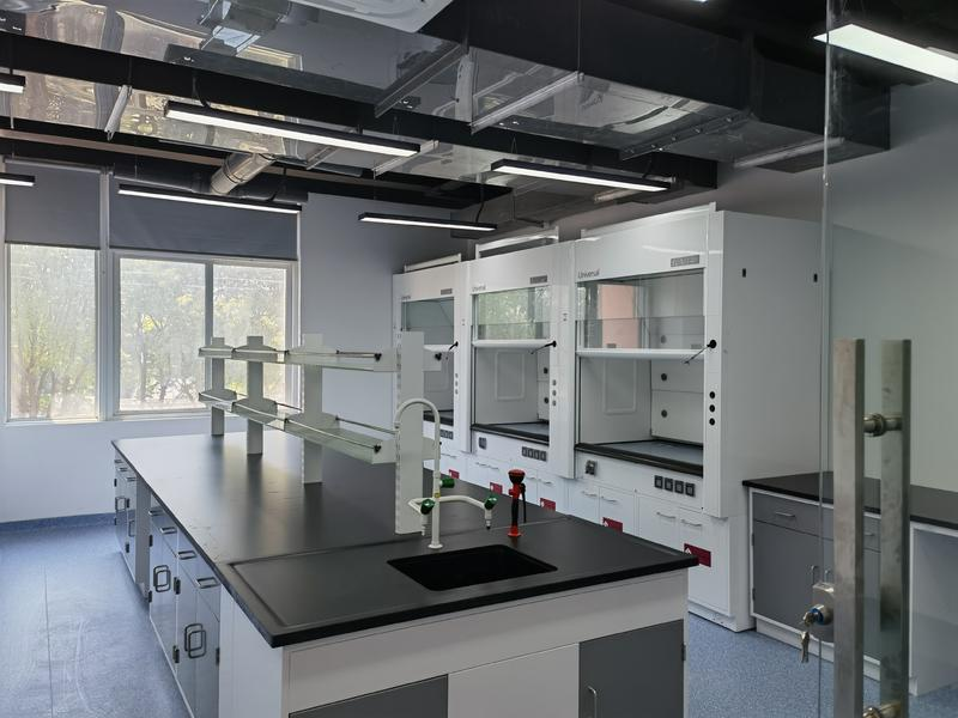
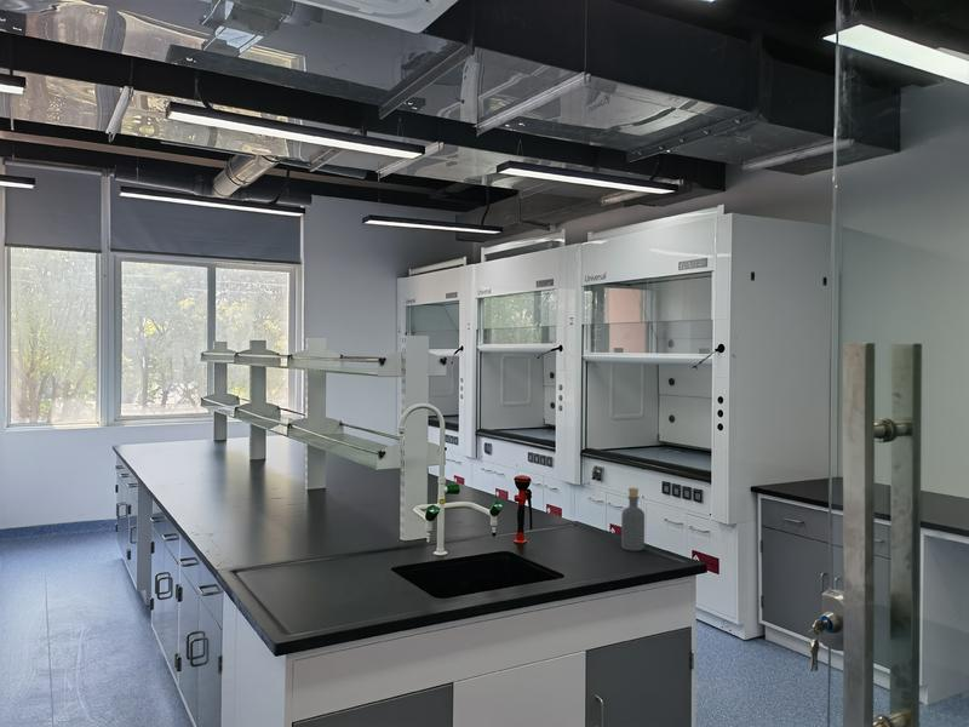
+ bottle (632, 517)
